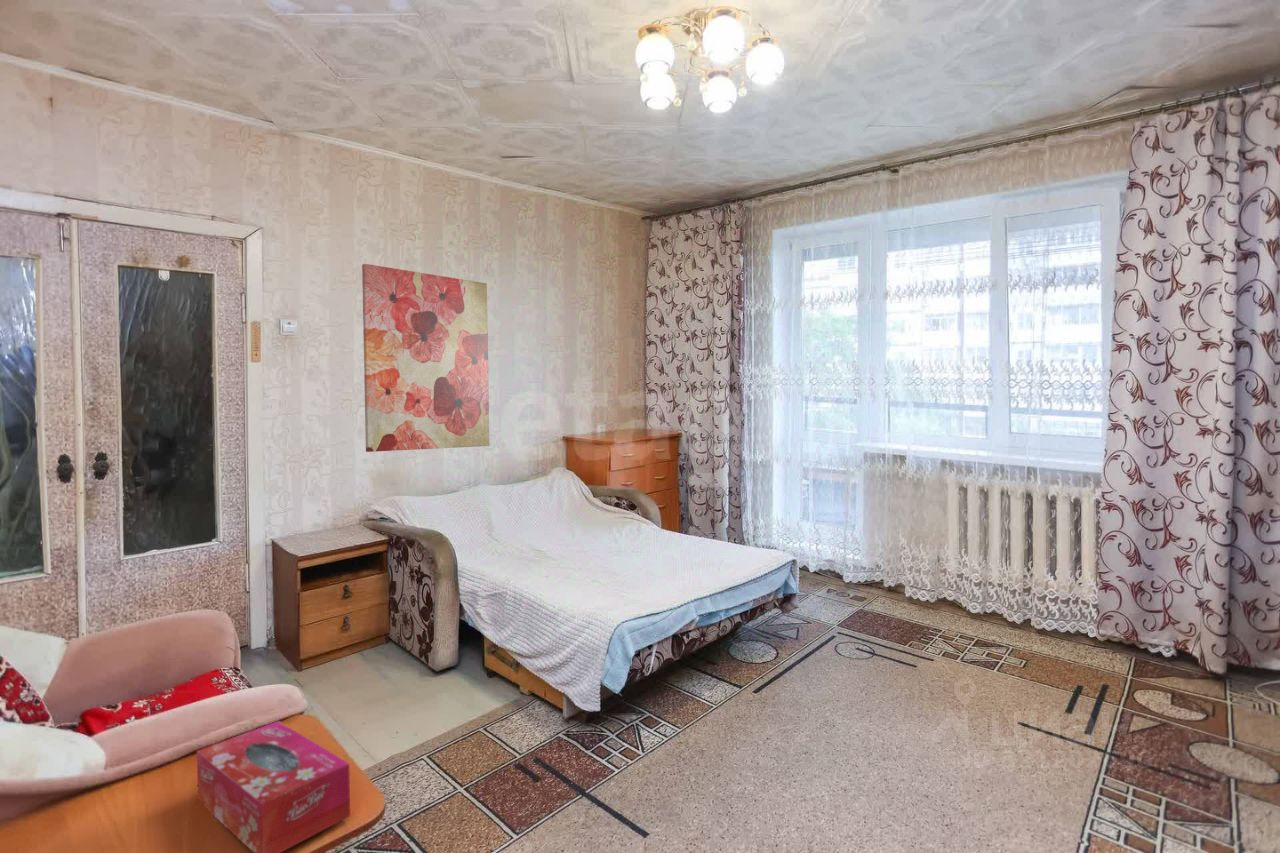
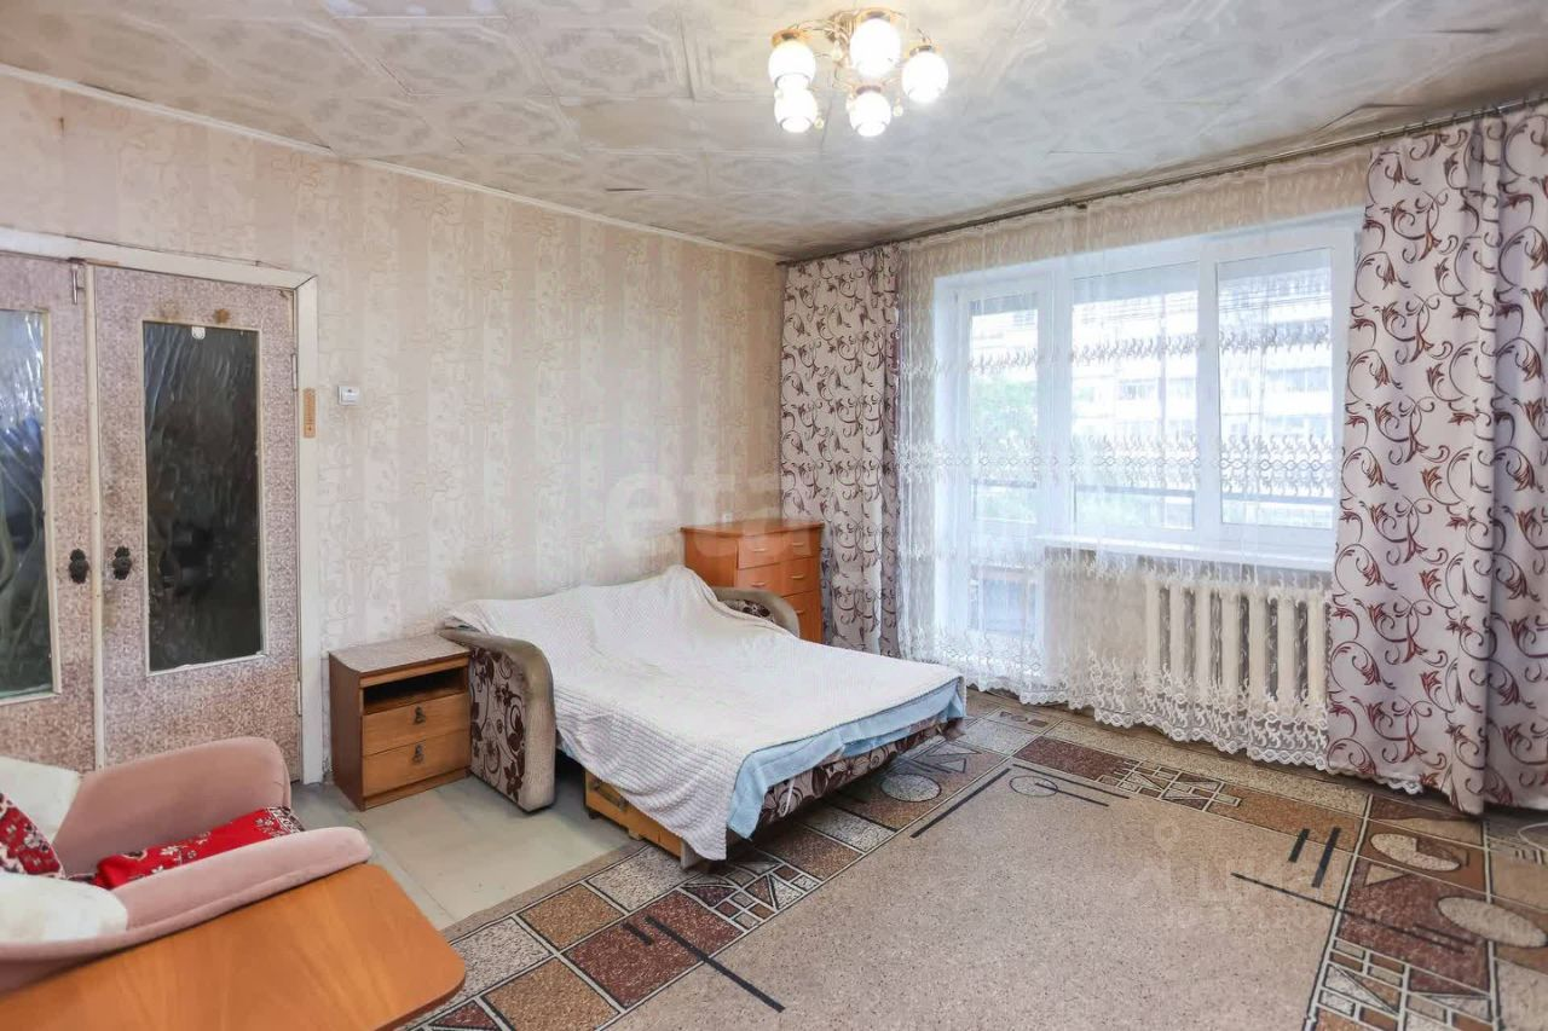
- wall art (430, 361)
- tissue box (271, 782)
